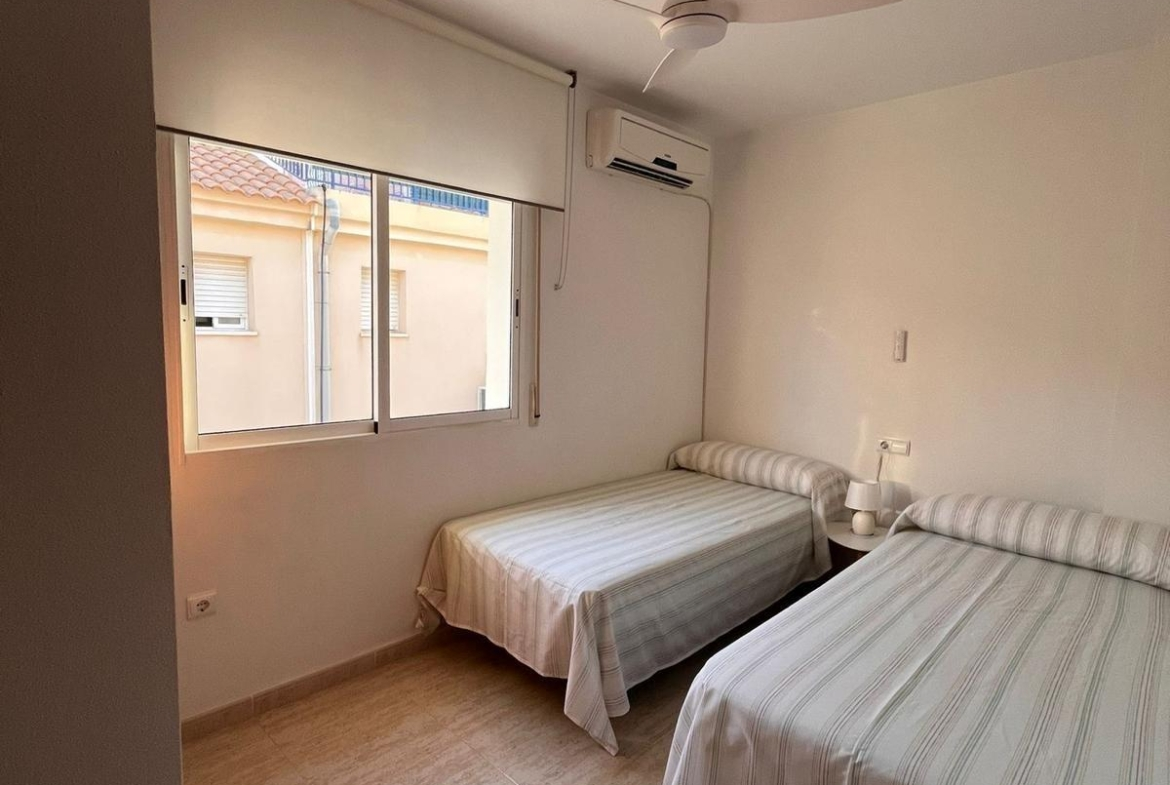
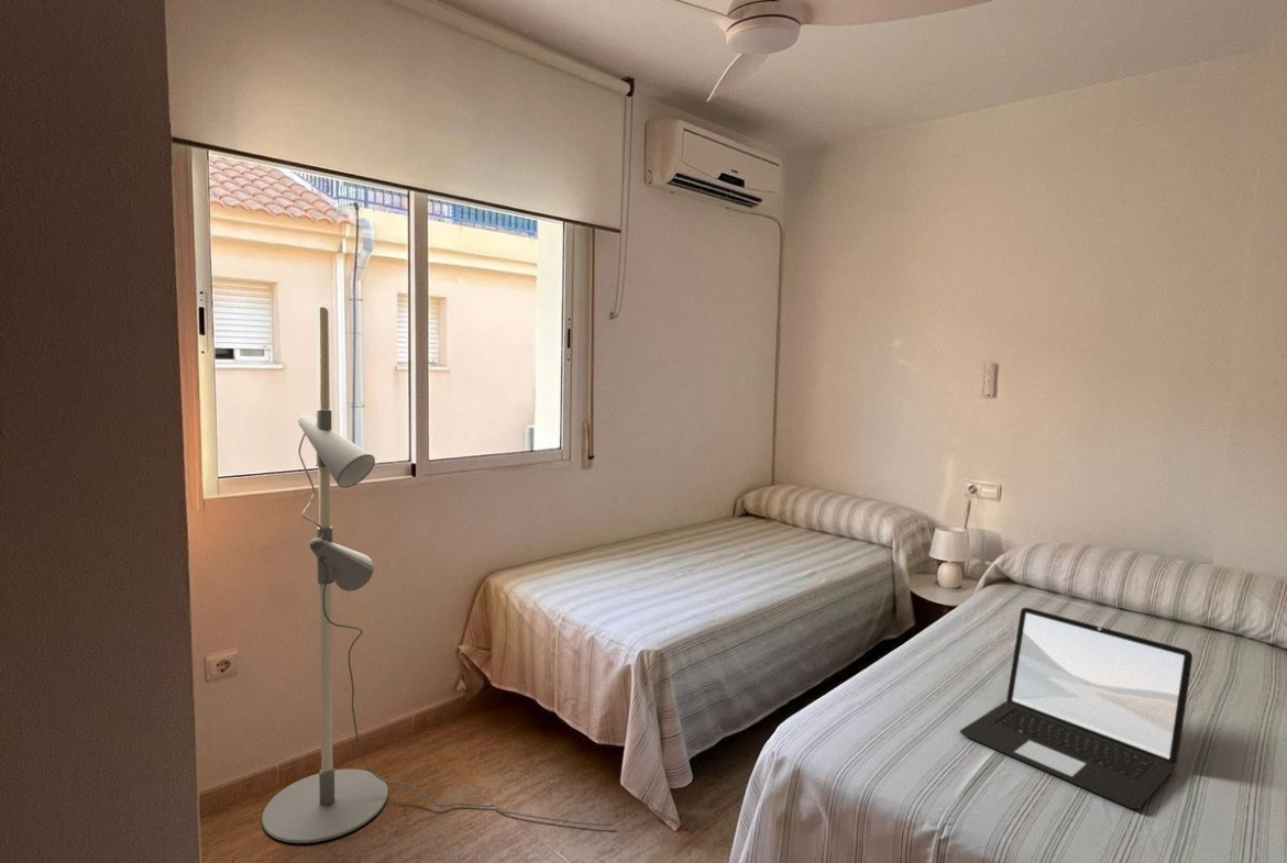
+ floor lamp (373, 567)
+ laptop (1071, 694)
